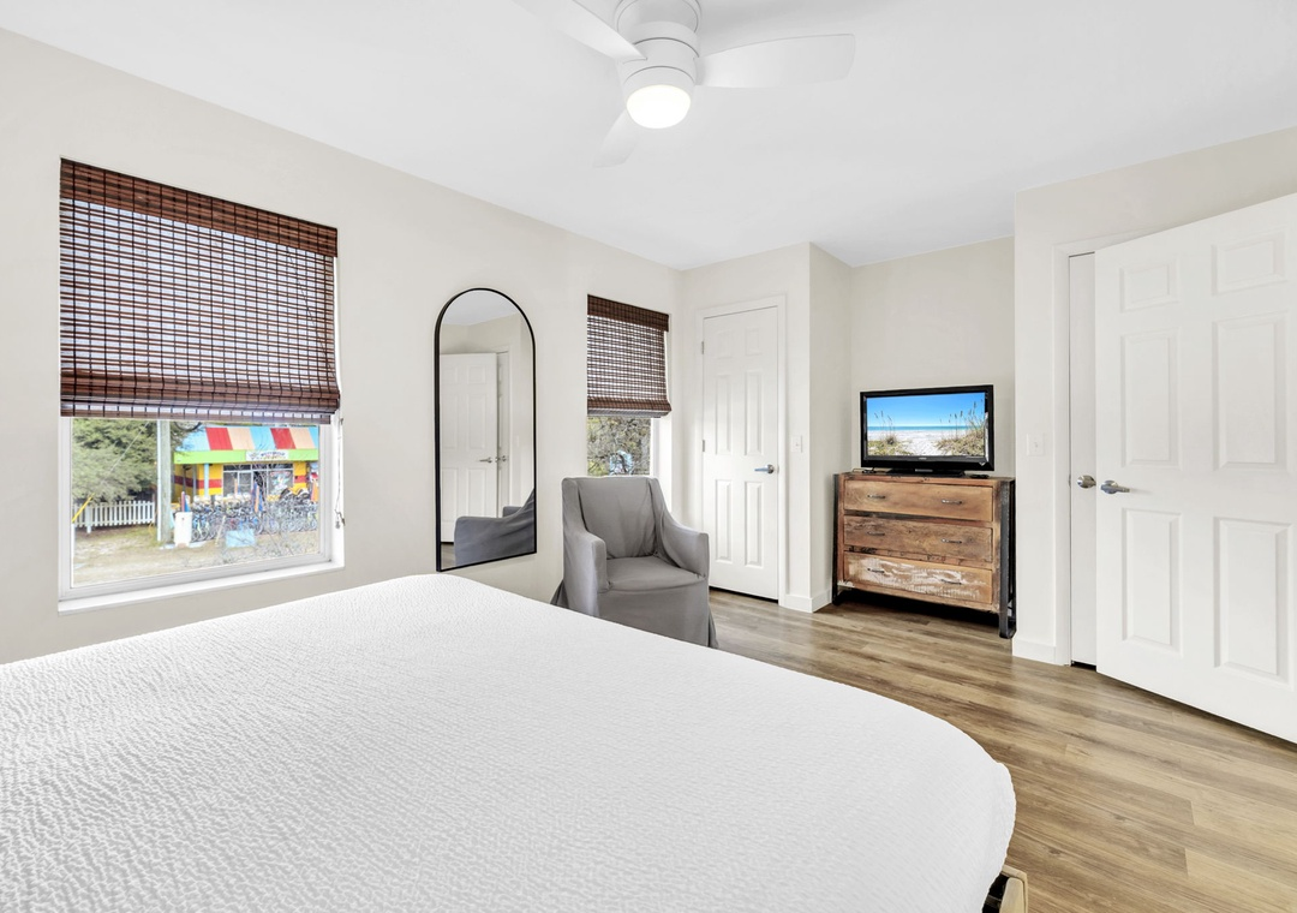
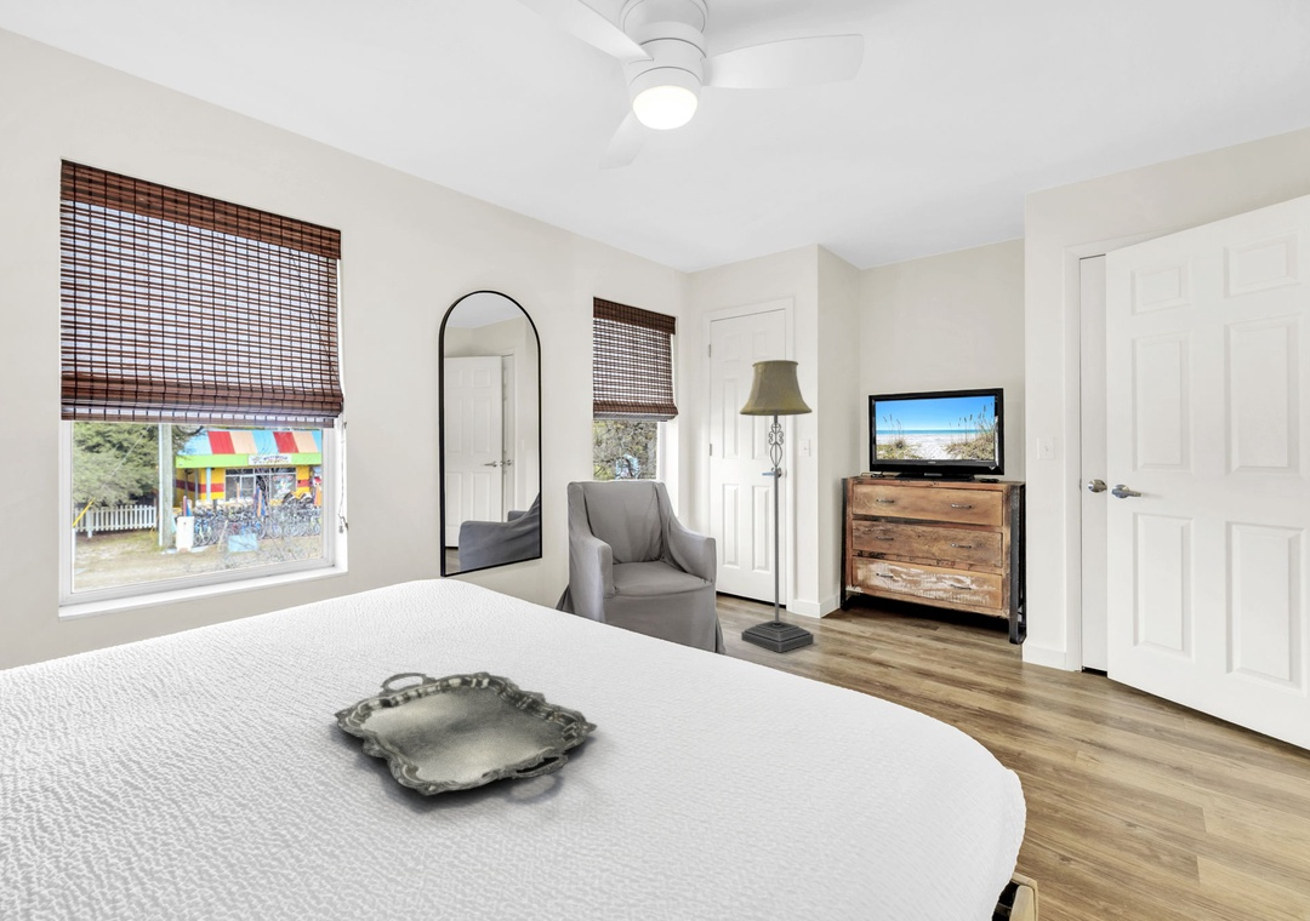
+ floor lamp (775, 502)
+ serving tray (462, 720)
